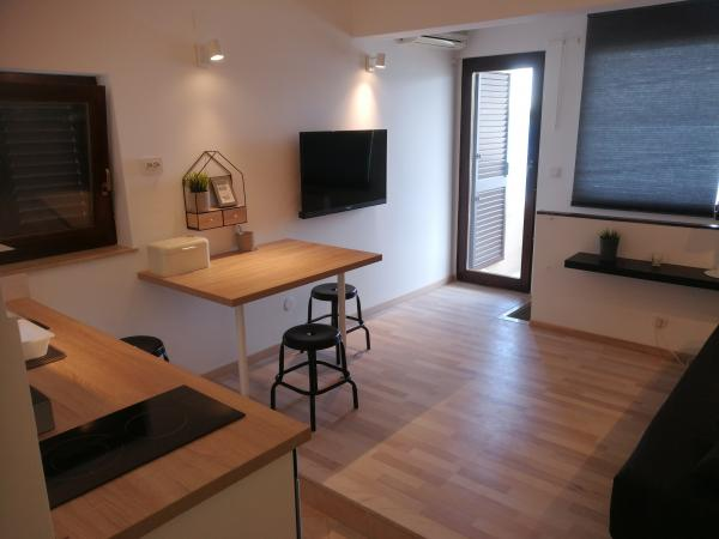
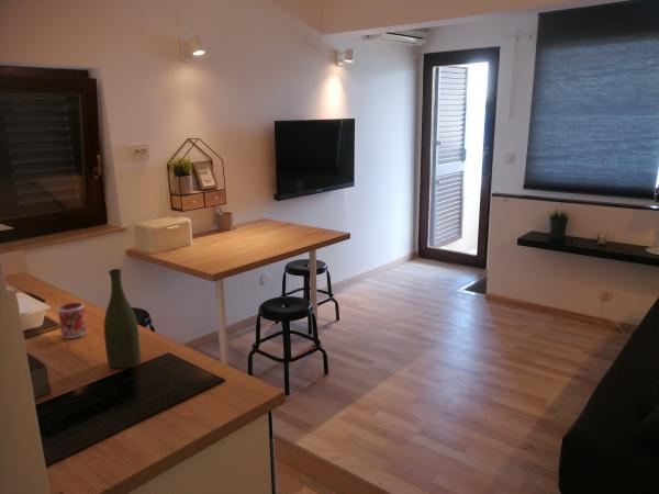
+ mug (71, 318)
+ bottle (120, 316)
